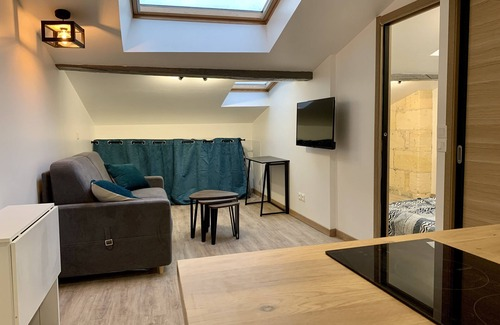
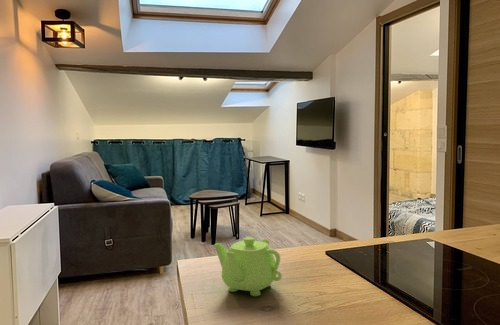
+ teapot (247, 262)
